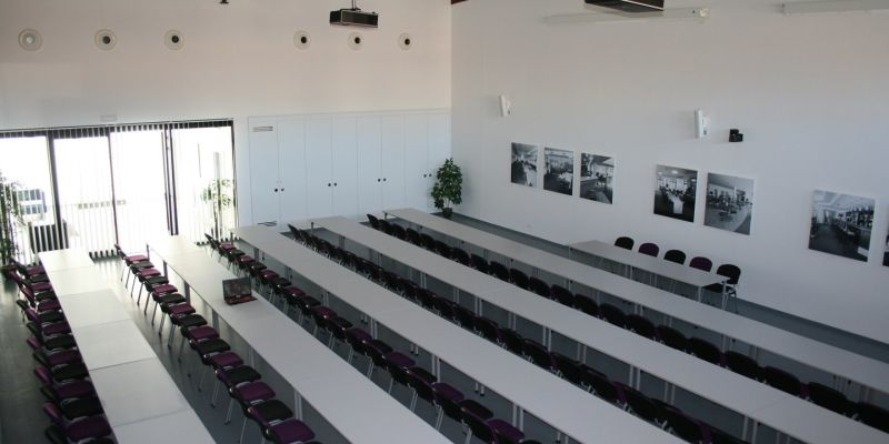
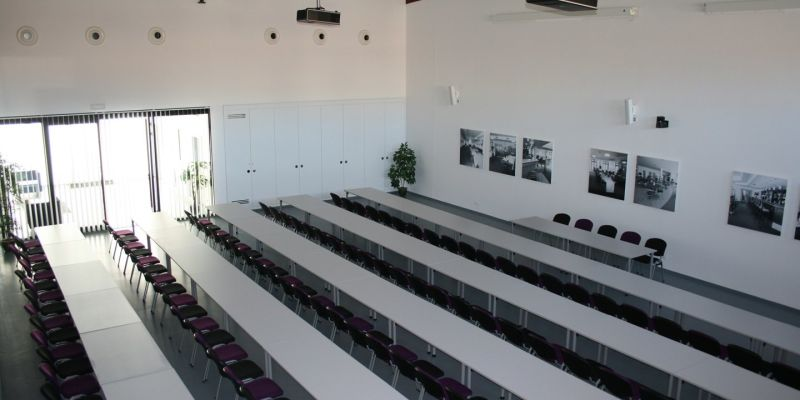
- laptop (240, 290)
